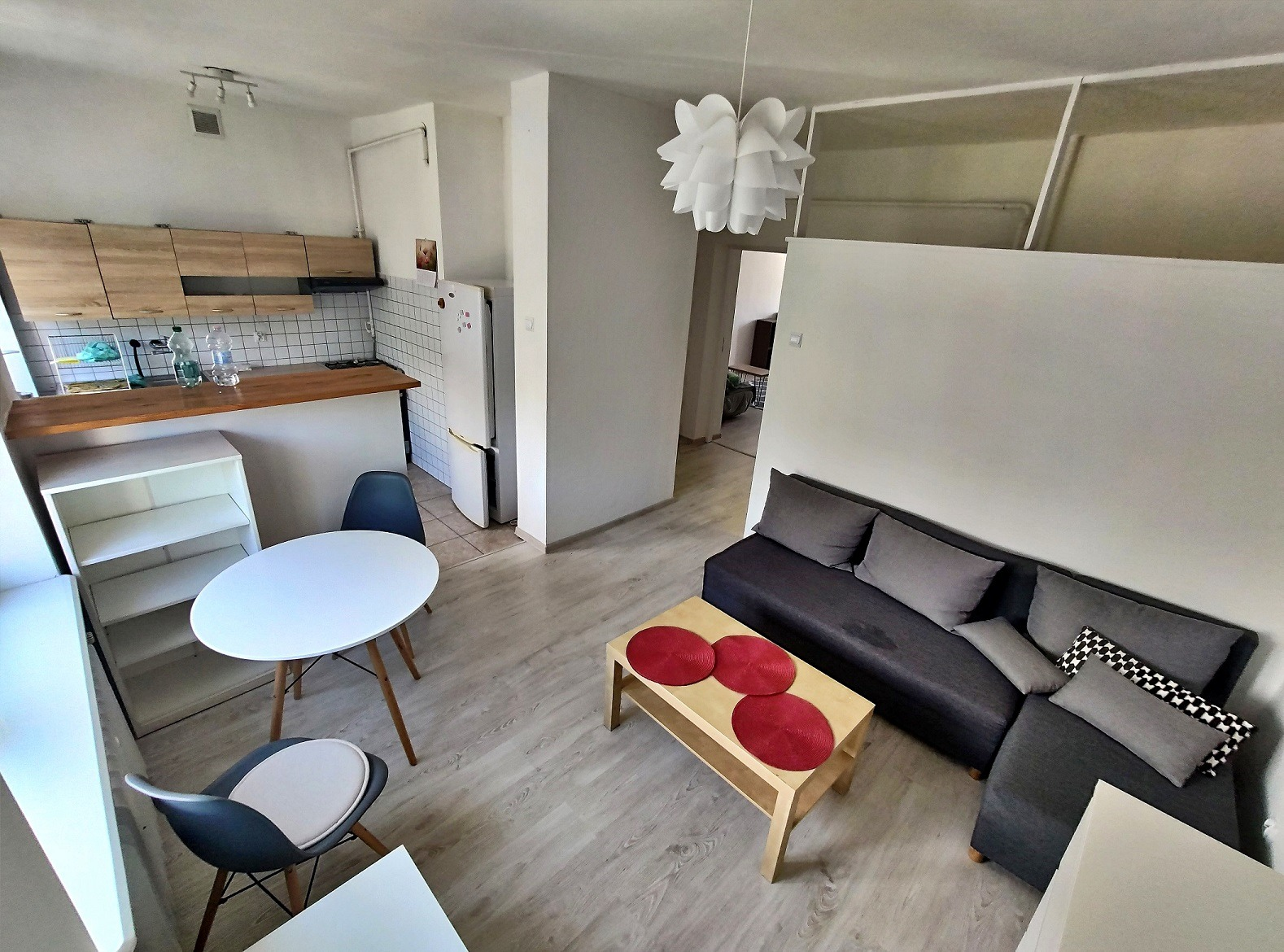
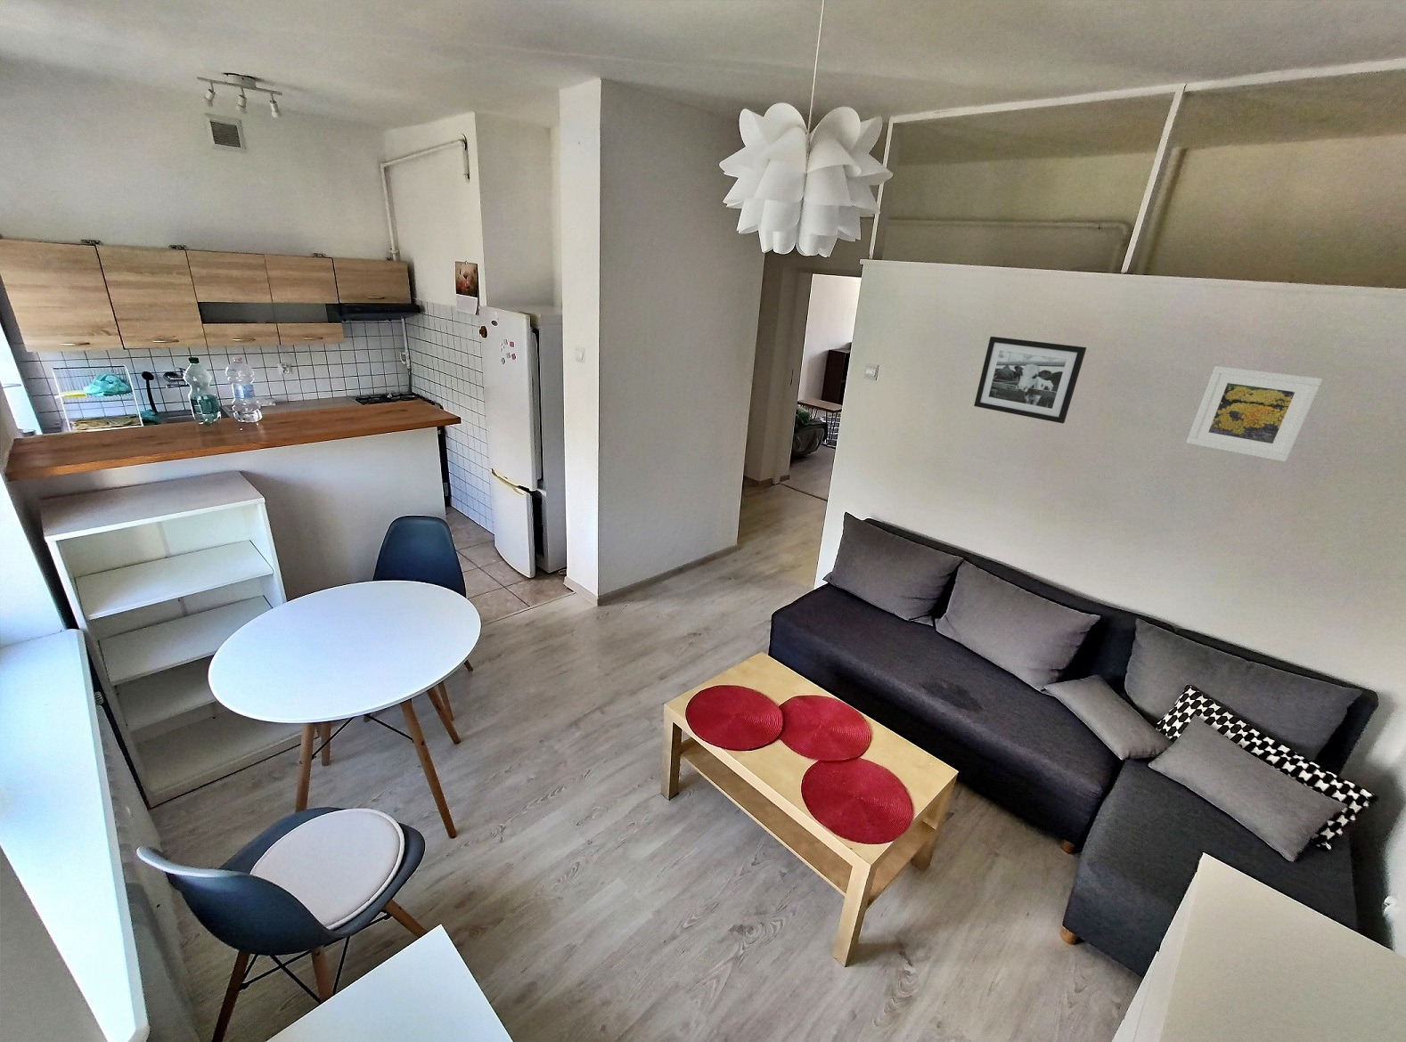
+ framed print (1249, 413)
+ picture frame (1026, 379)
